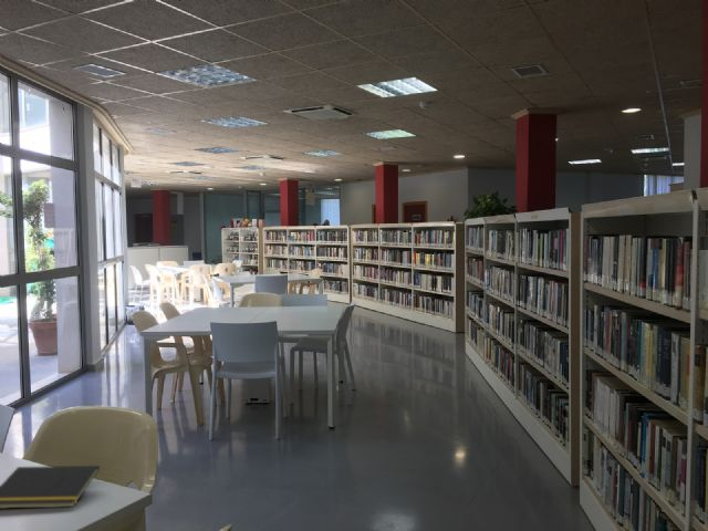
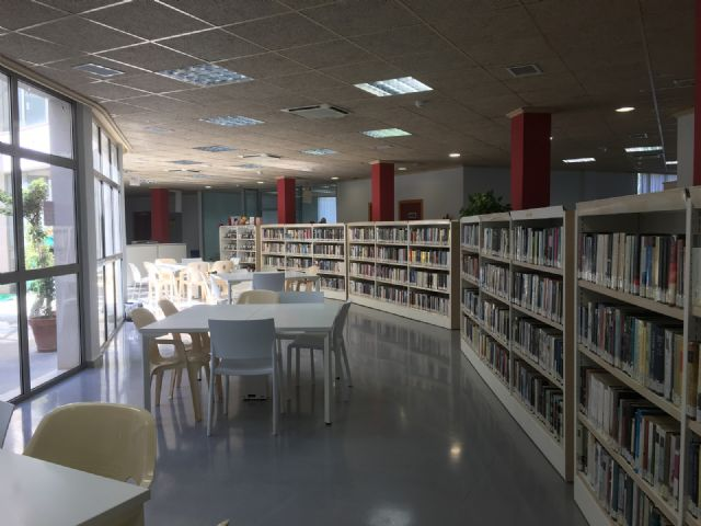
- notepad (44, 486)
